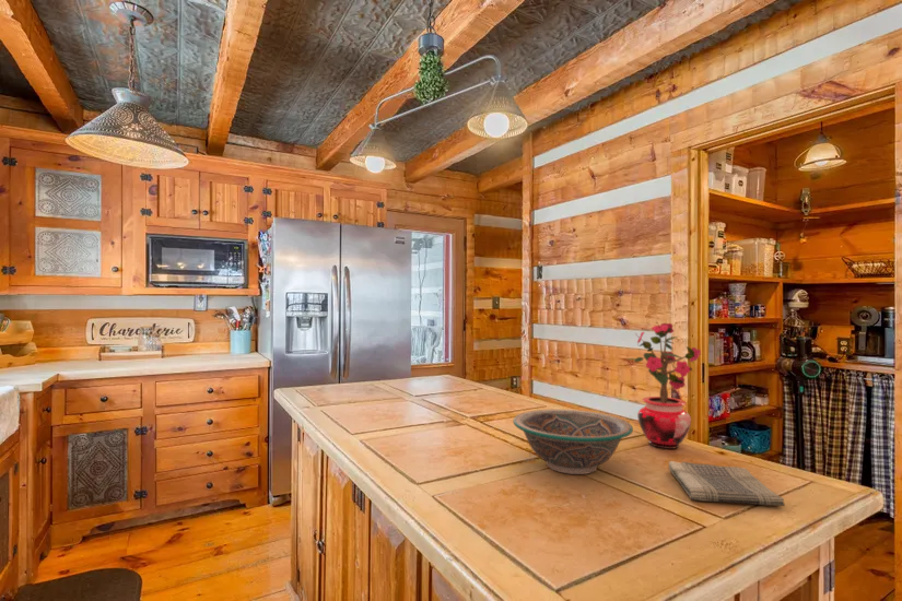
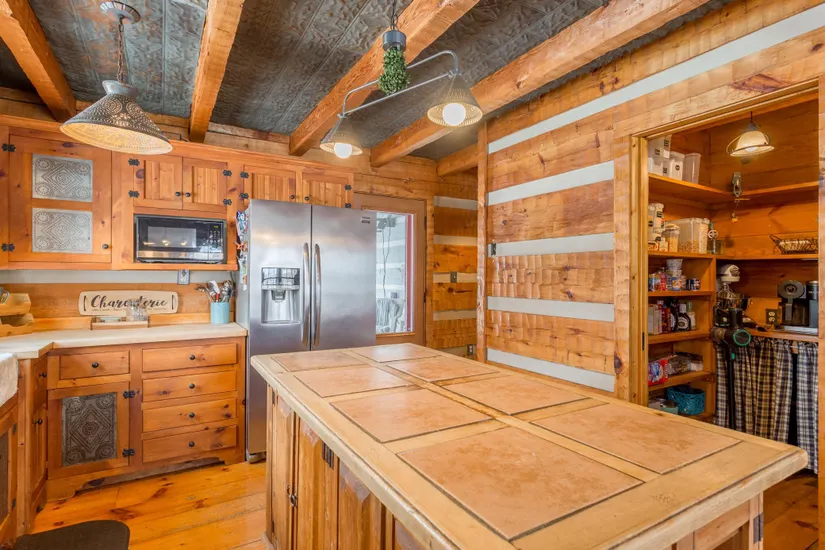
- bowl (571, 443)
- dish towel (719, 480)
- potted plant (660, 381)
